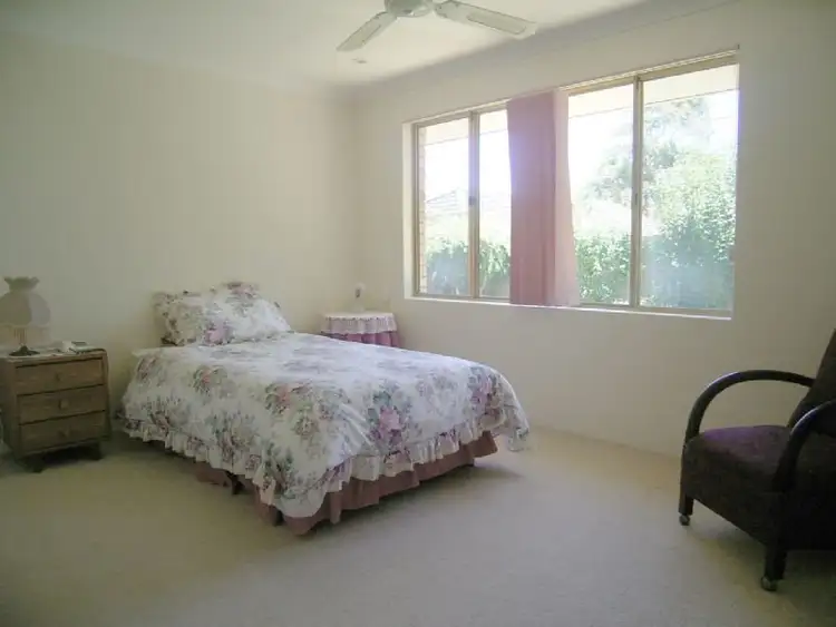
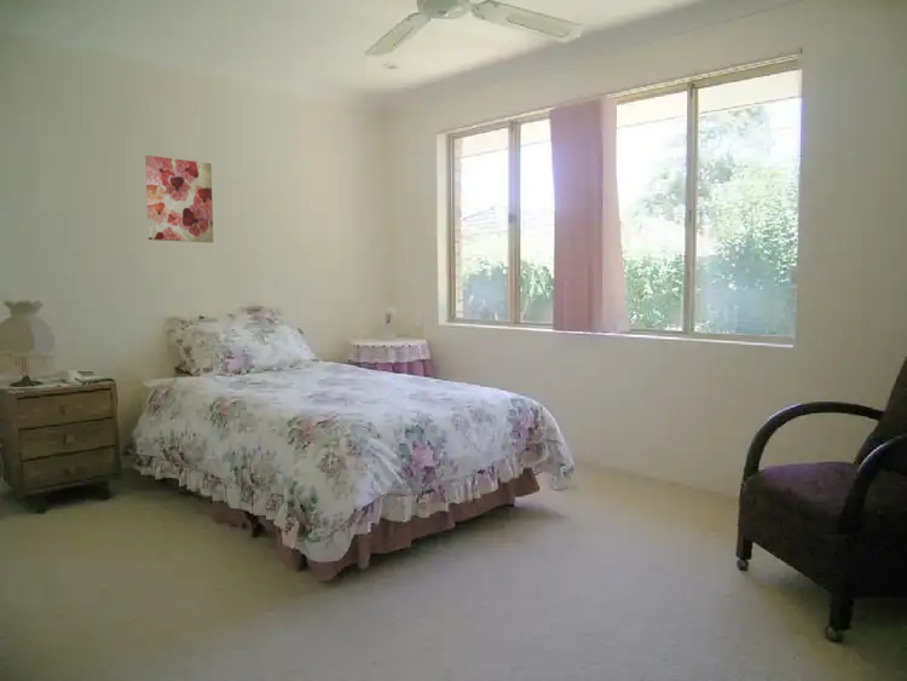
+ wall art (180, 200)
